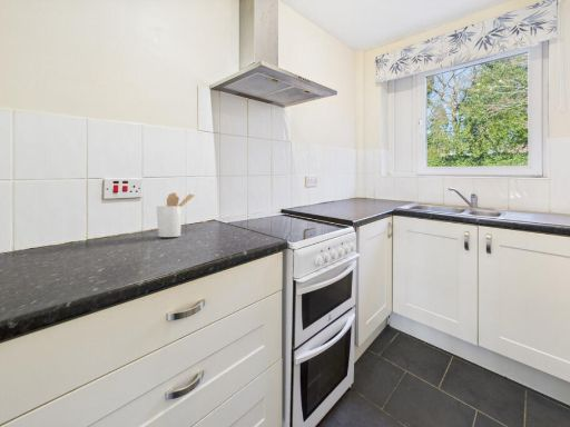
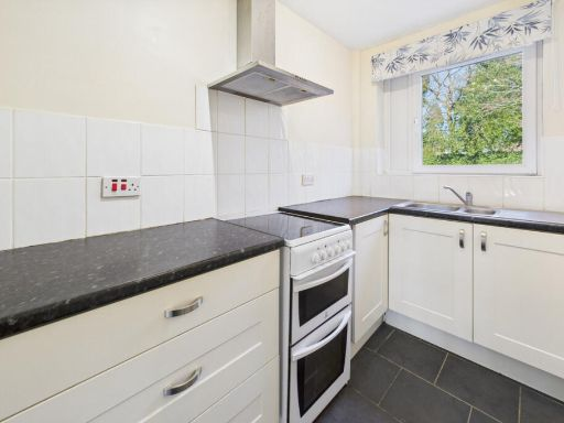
- utensil holder (176, 214)
